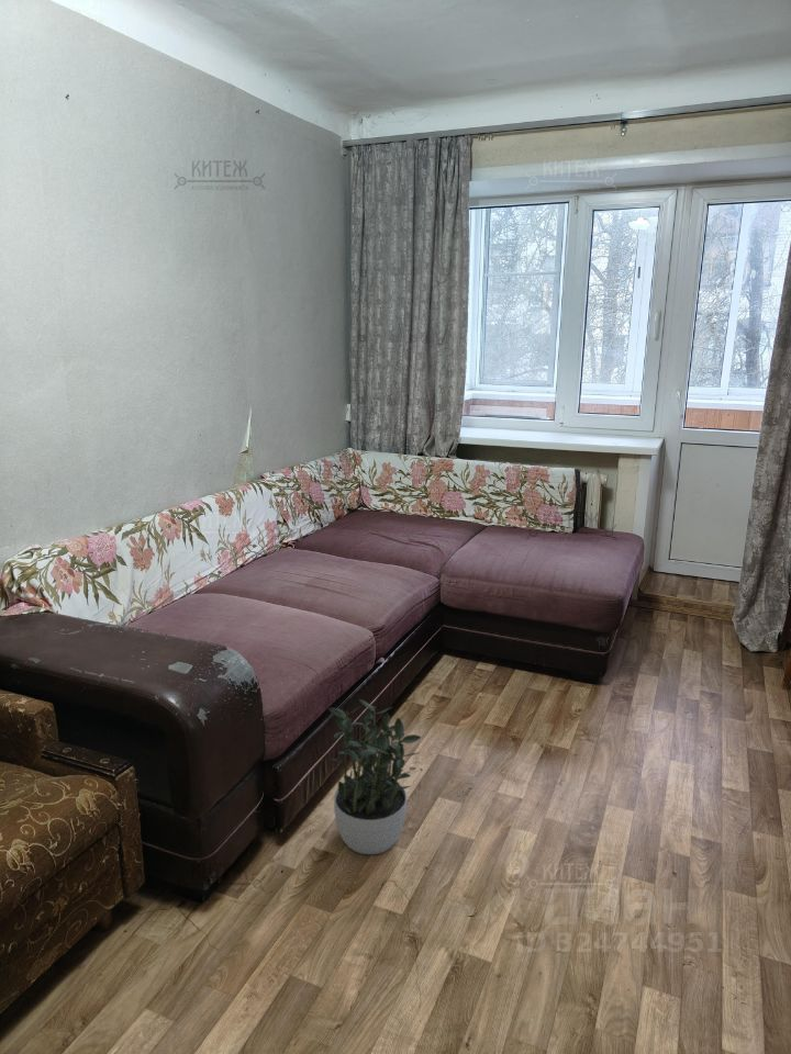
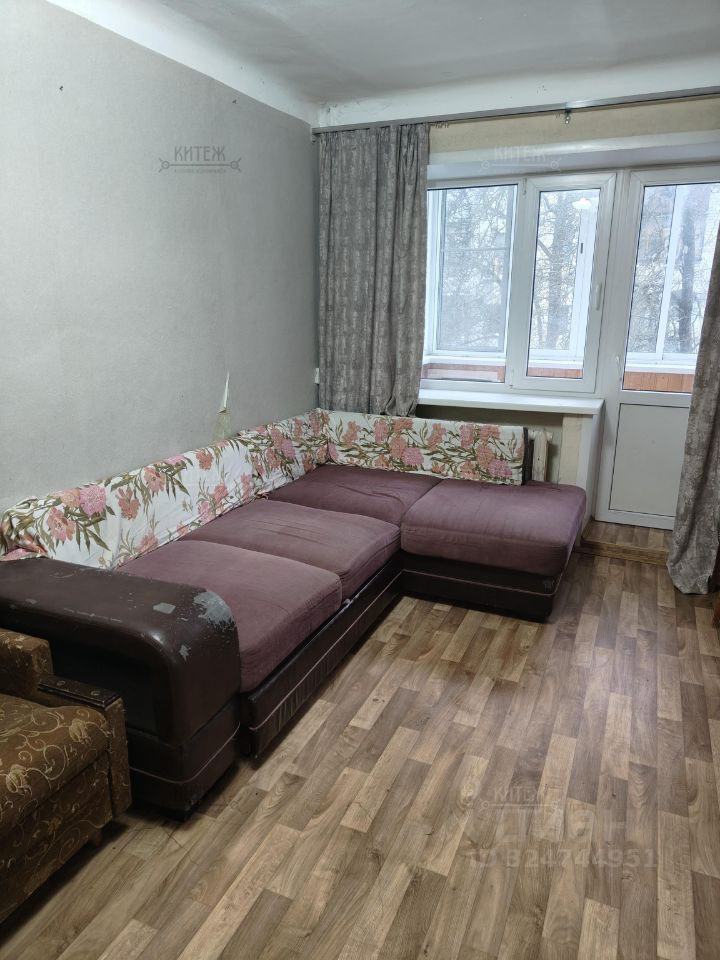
- potted plant (375, 772)
